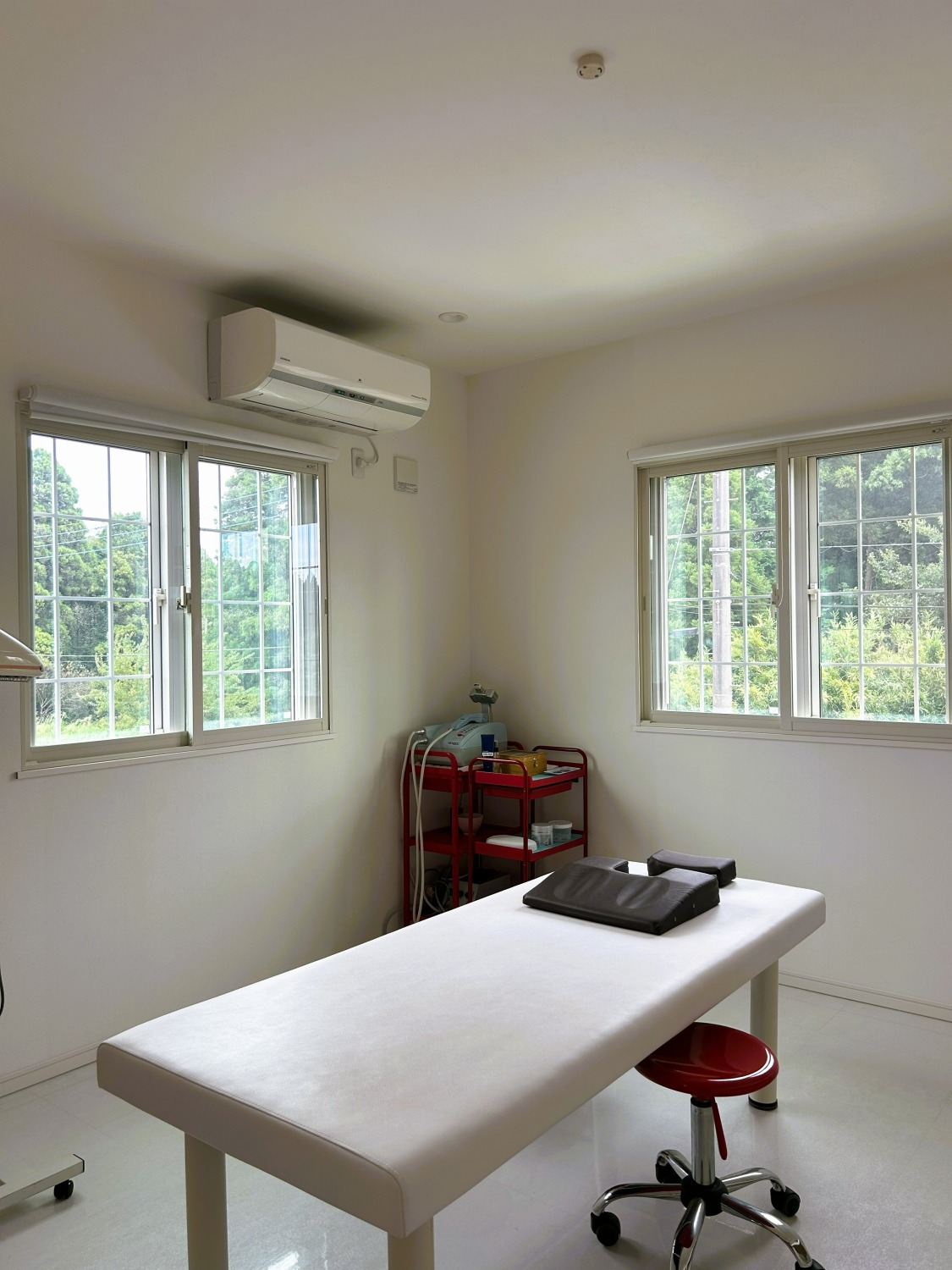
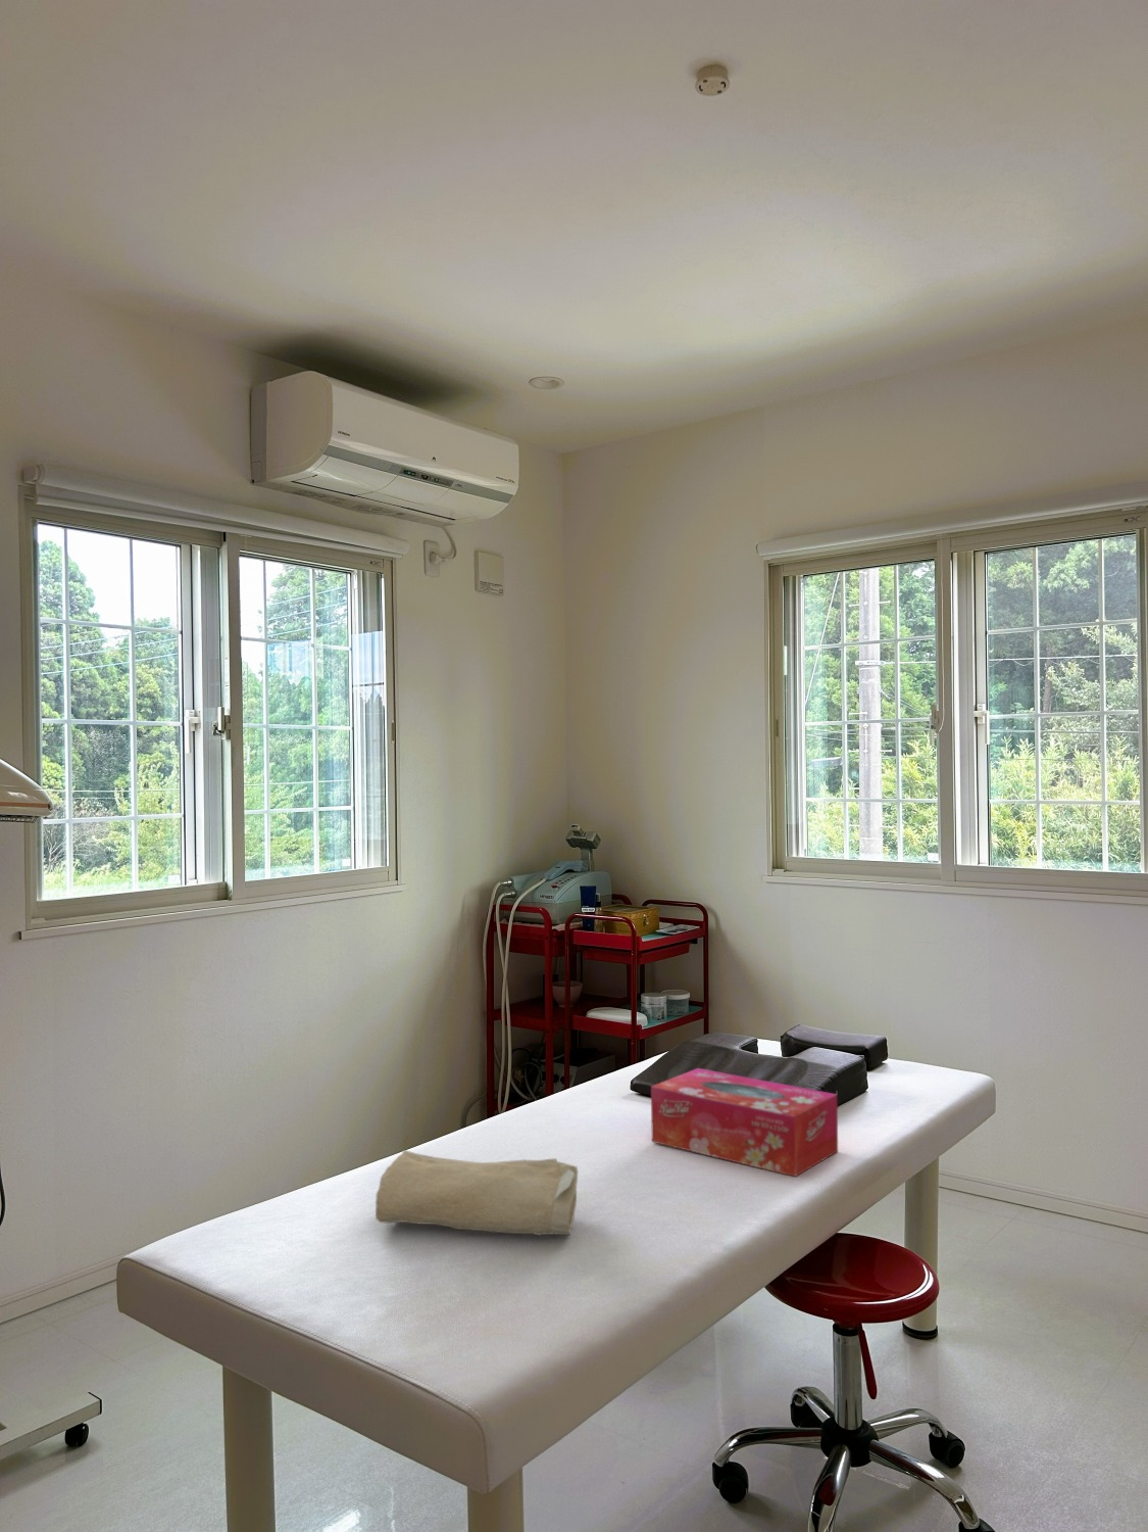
+ towel (481, 1191)
+ tissue box (743, 1118)
